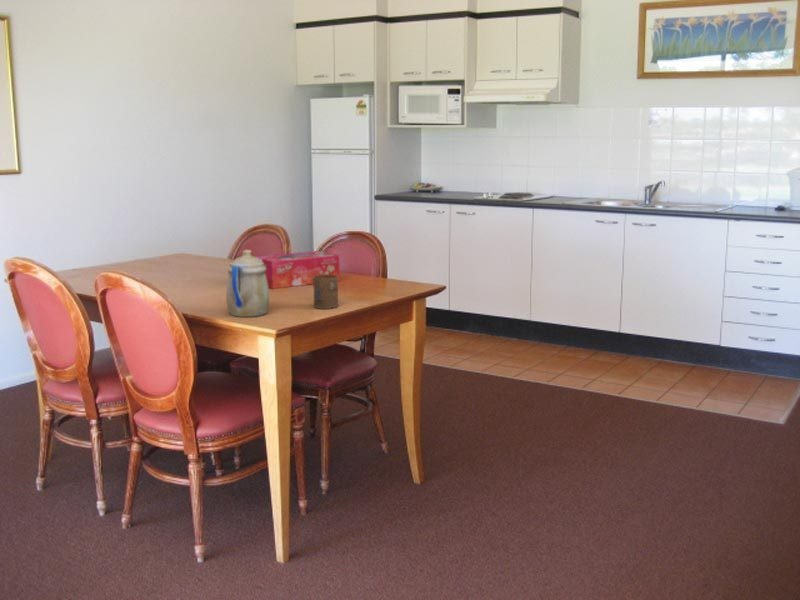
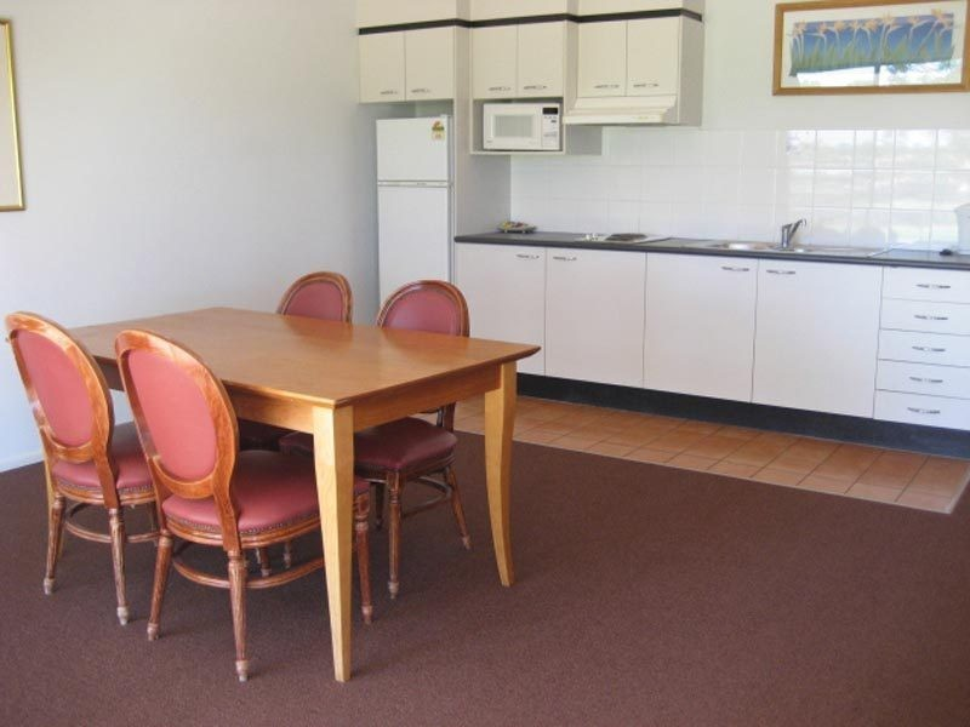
- tissue box (296, 268)
- cup (325, 291)
- teapot (247, 282)
